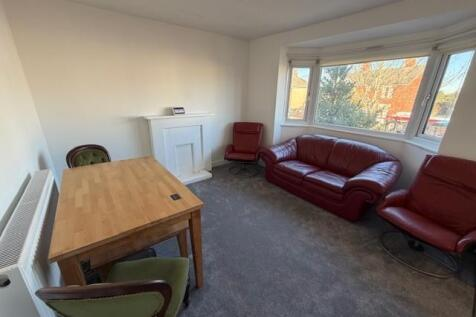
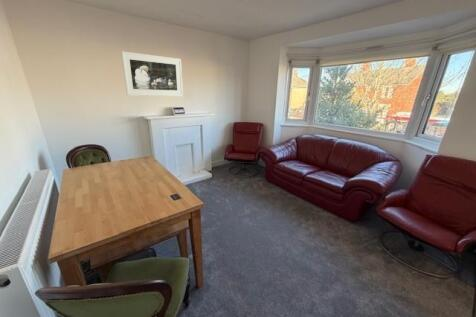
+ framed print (155, 76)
